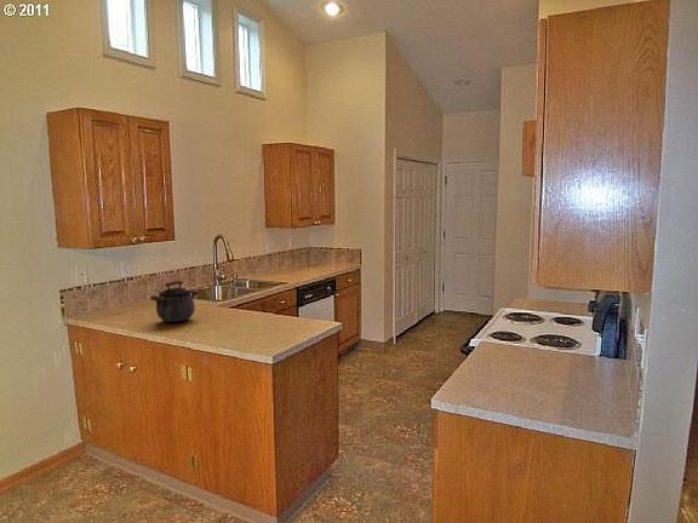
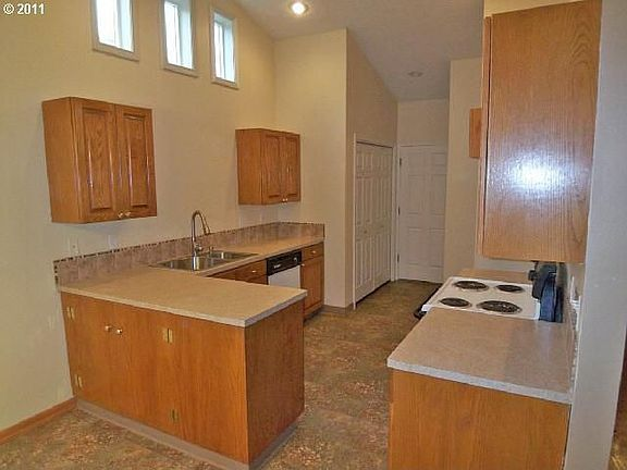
- kettle (174, 300)
